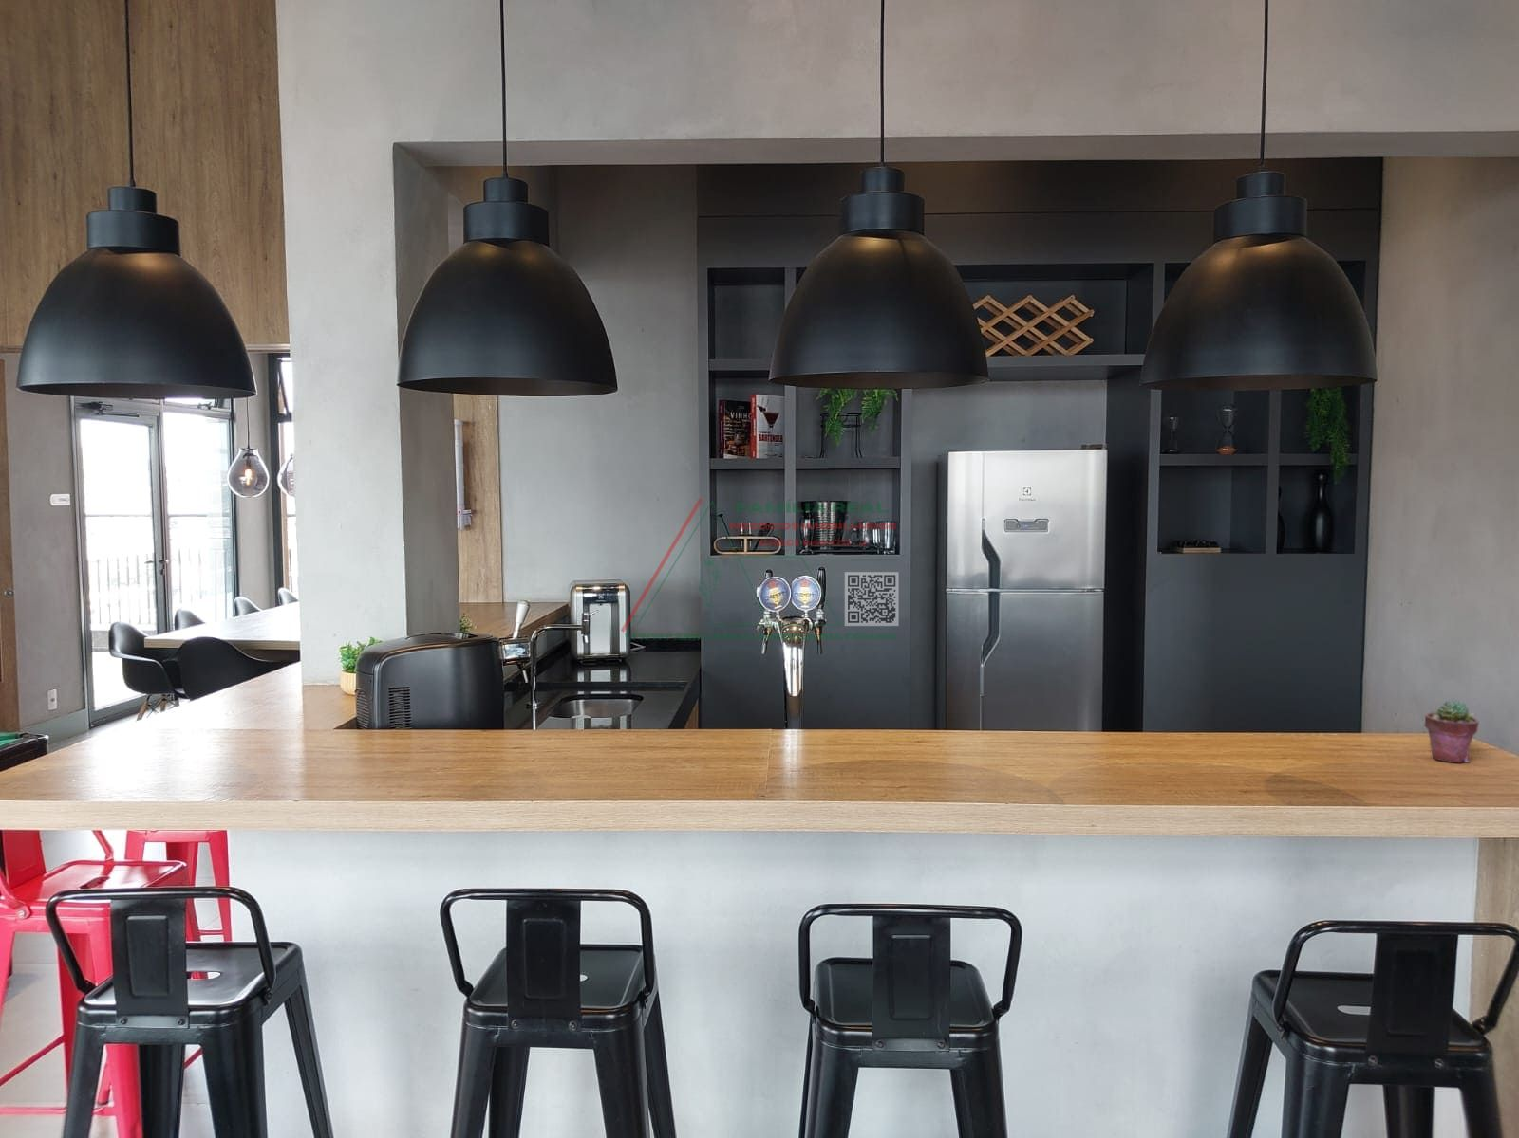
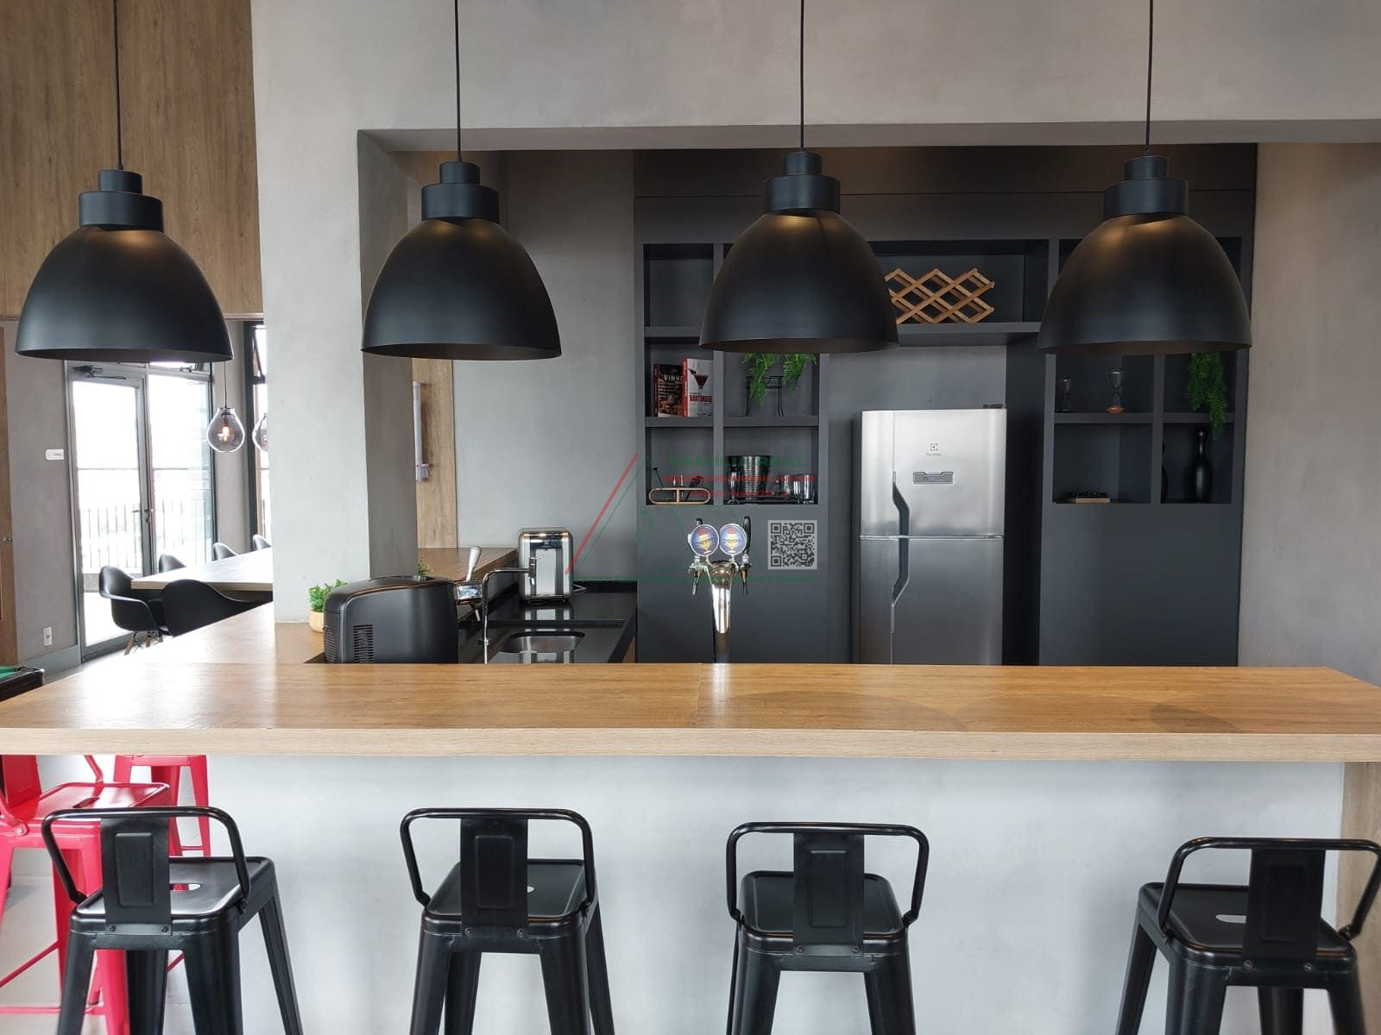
- potted succulent (1451, 729)
